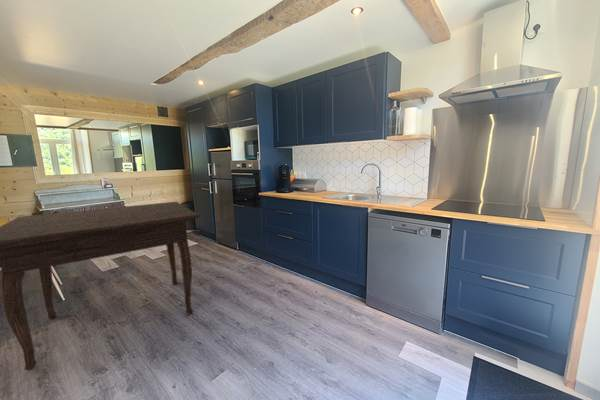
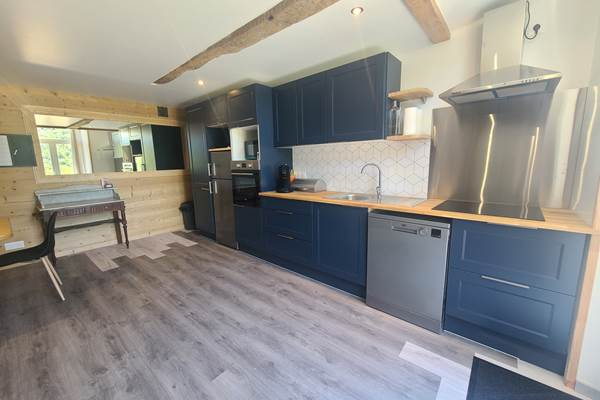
- dining table (114, 254)
